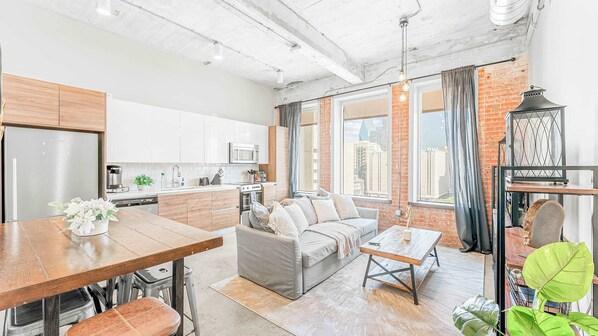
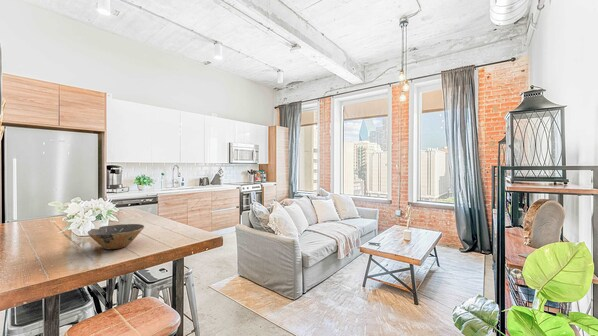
+ bowl (117, 237)
